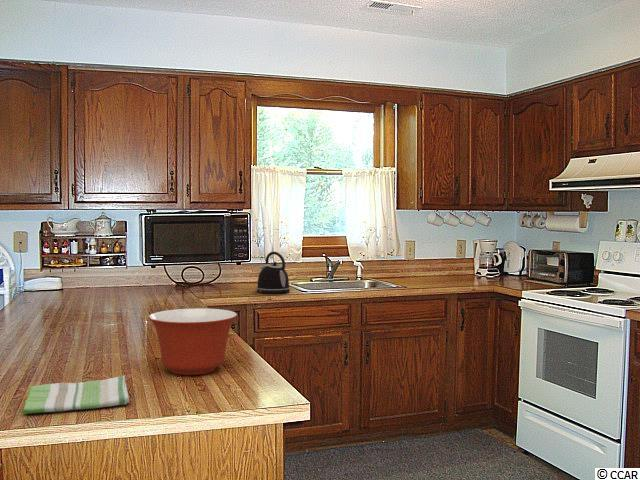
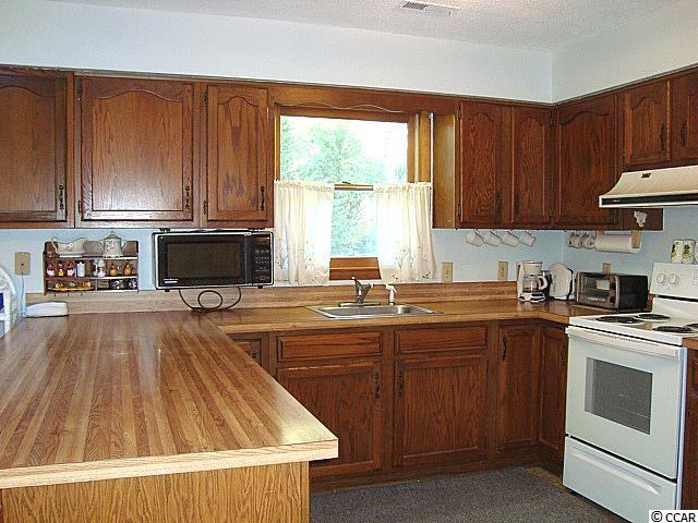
- mixing bowl (193, 342)
- kettle (273, 271)
- dish towel (78, 393)
